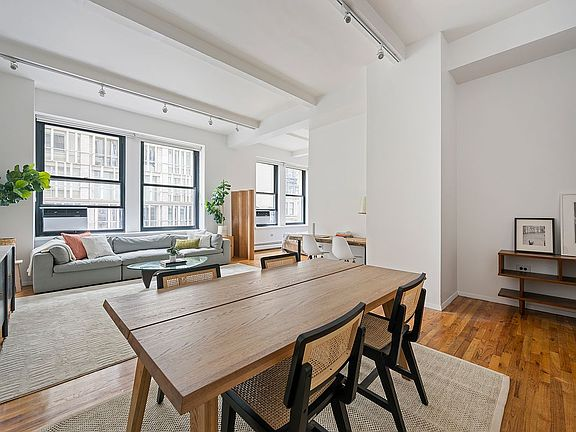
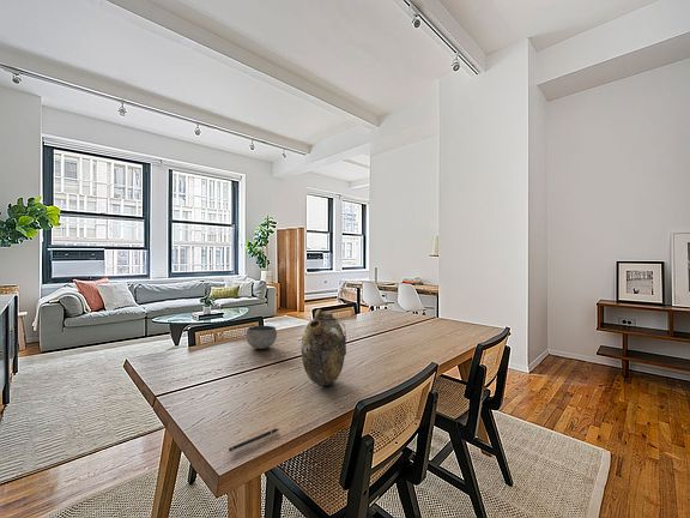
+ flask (322, 345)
+ bowl (261, 337)
+ pen (255, 438)
